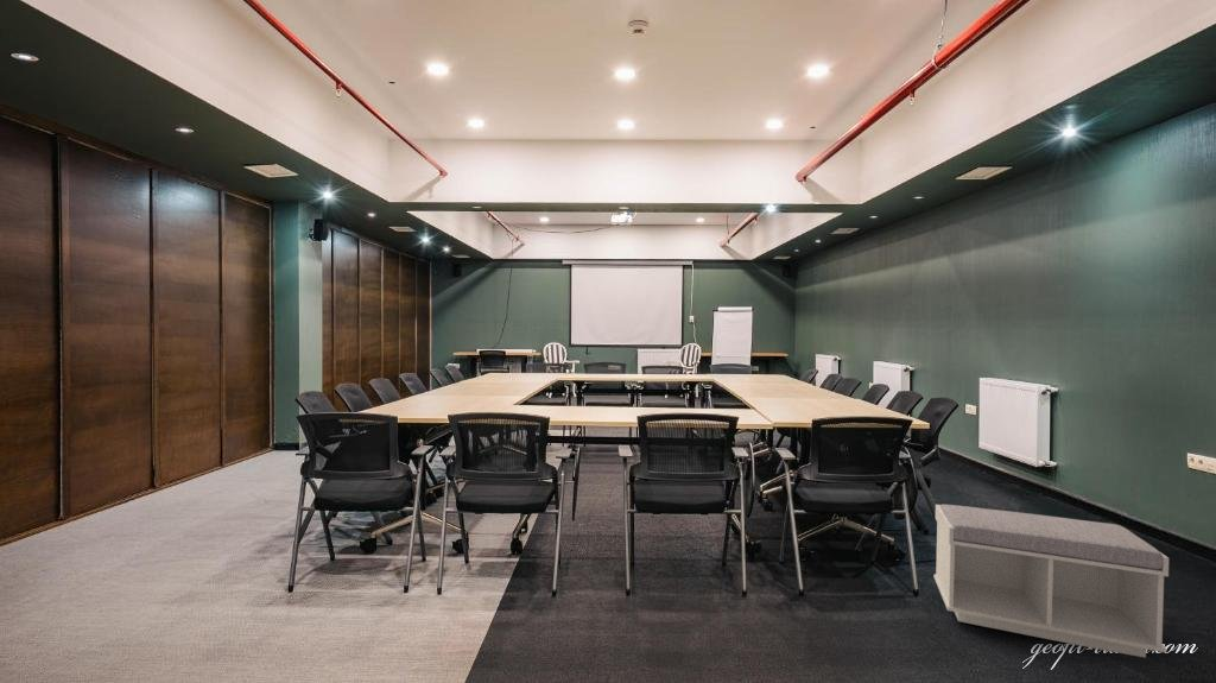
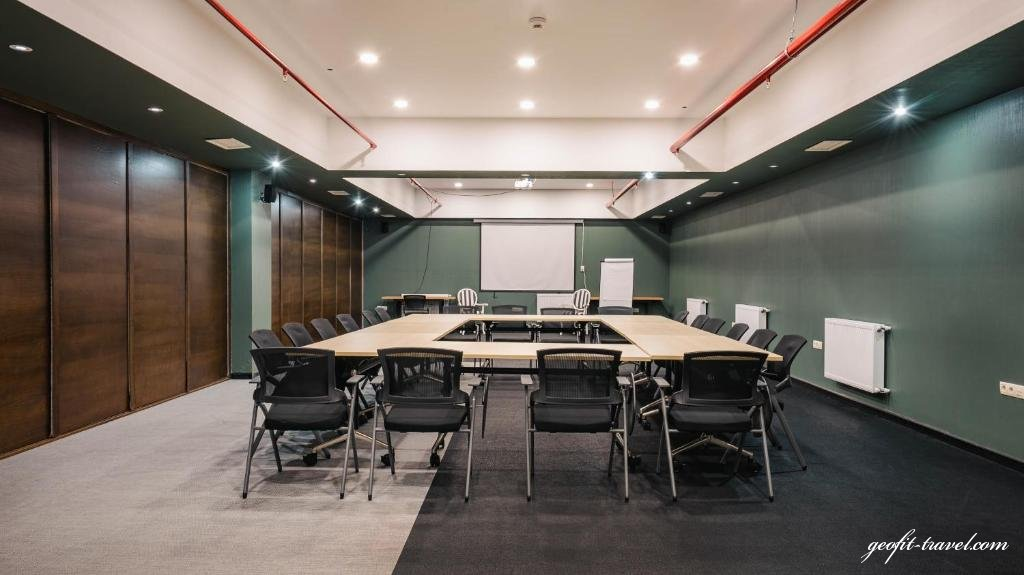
- bench (1036, 571)
